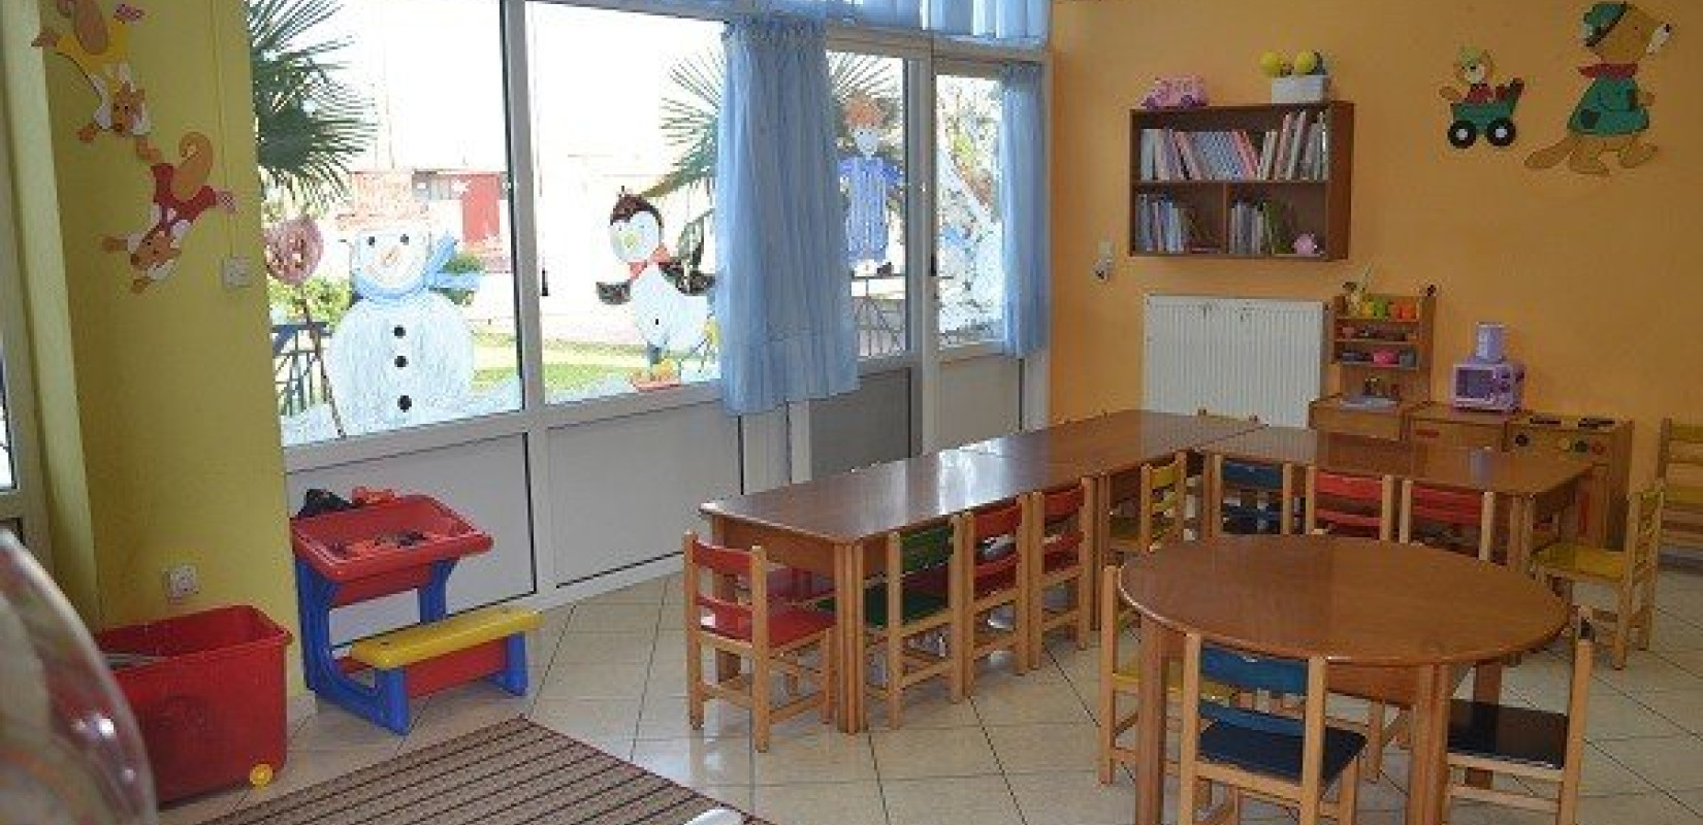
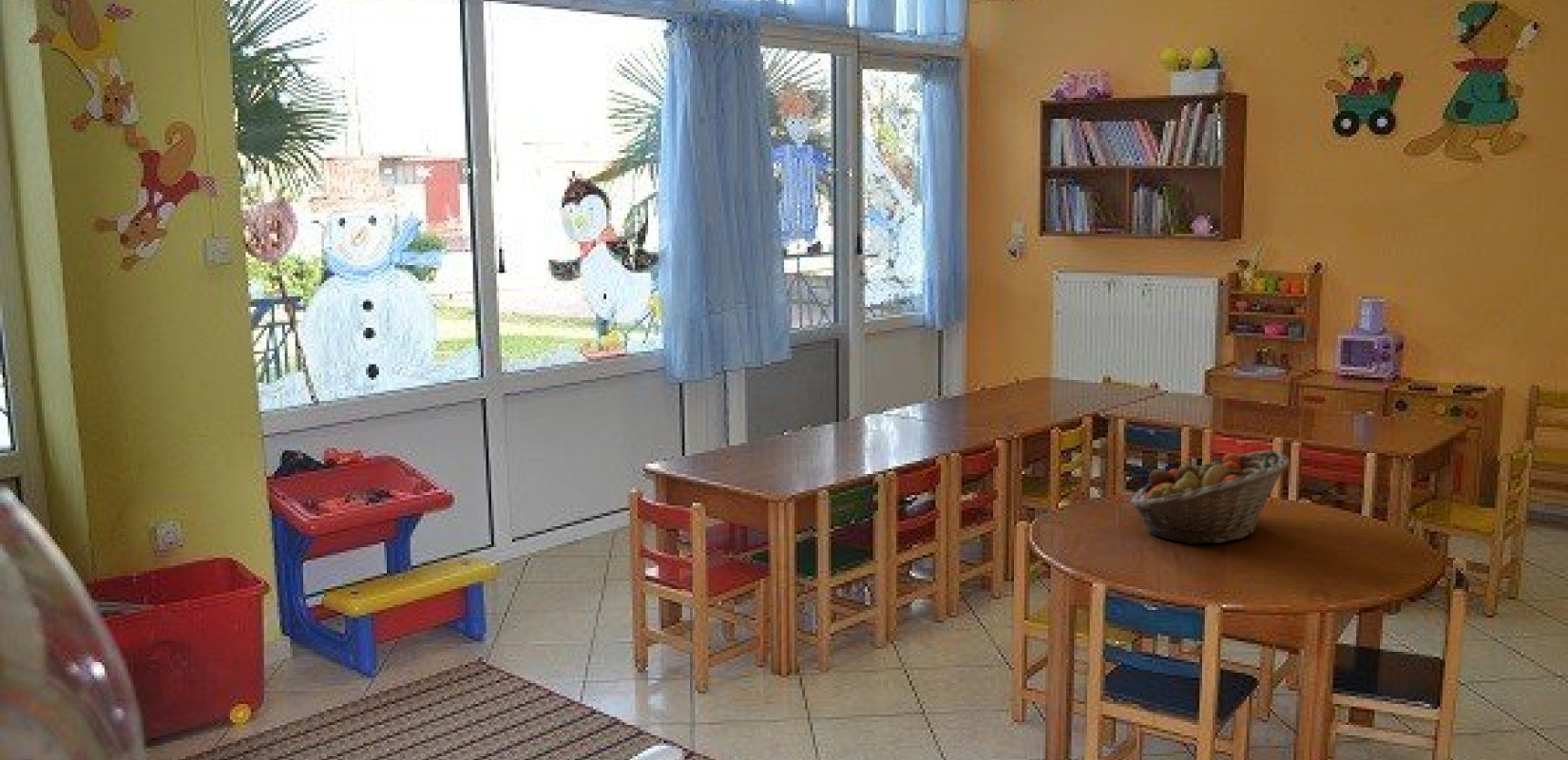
+ fruit basket (1208, 491)
